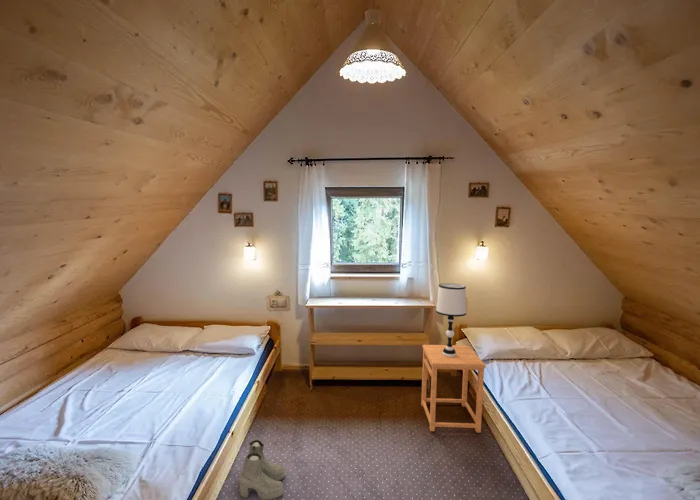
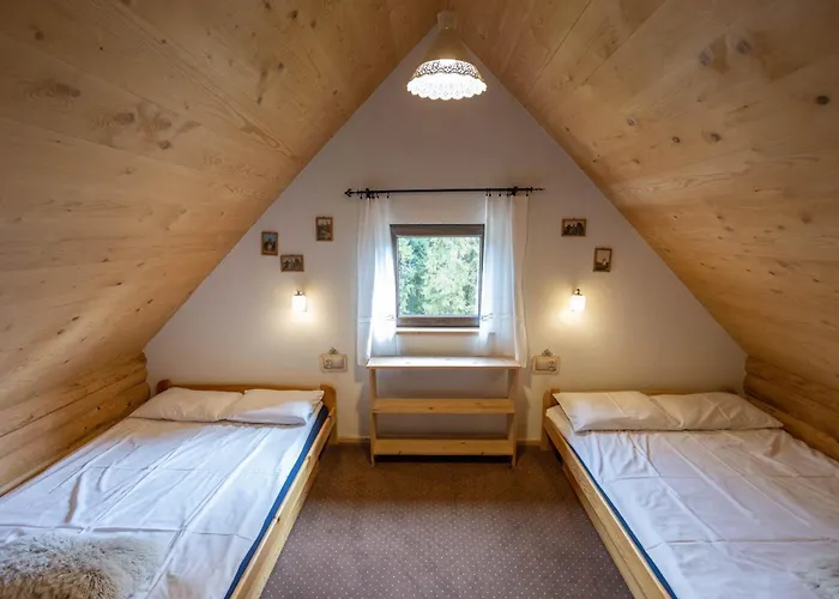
- boots (262, 467)
- table lamp (450, 320)
- side table (462, 386)
